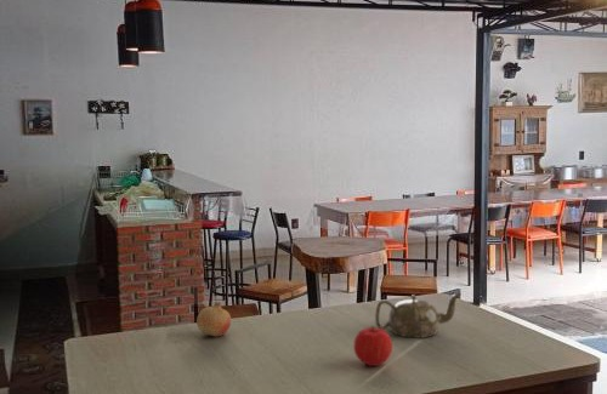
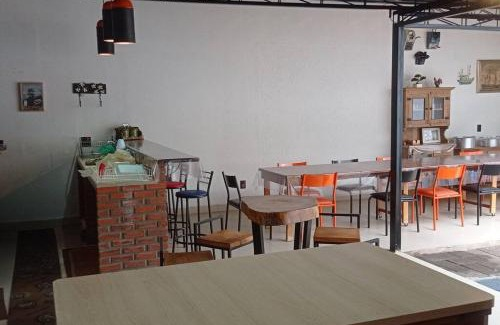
- fruit (373, 344)
- fruit (214, 319)
- teapot (418, 313)
